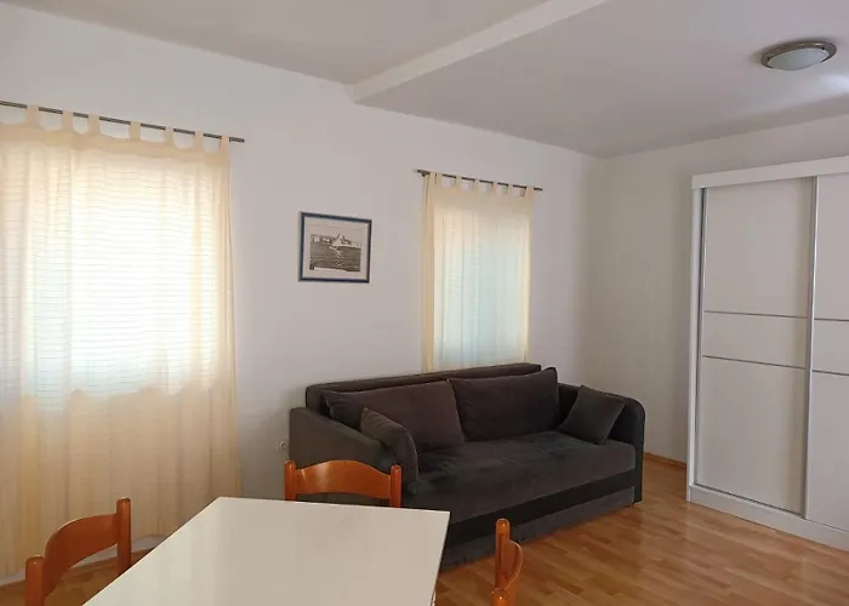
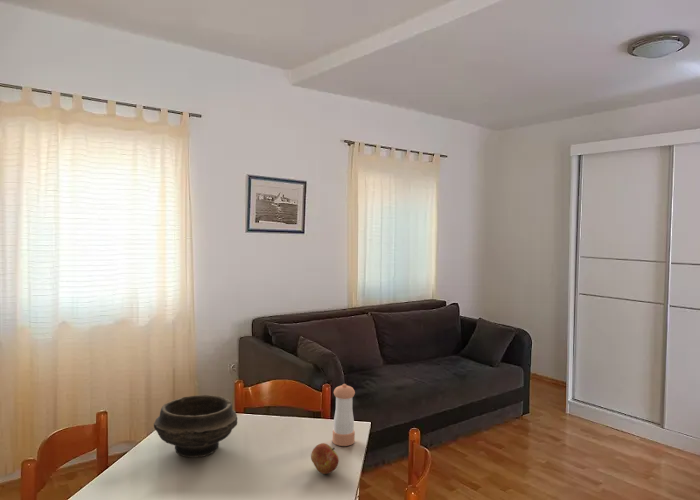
+ apple (324, 458)
+ bowl (195, 427)
+ pepper shaker (343, 412)
